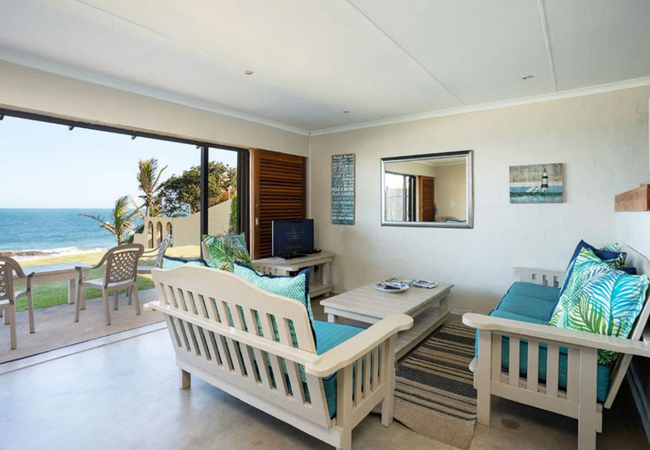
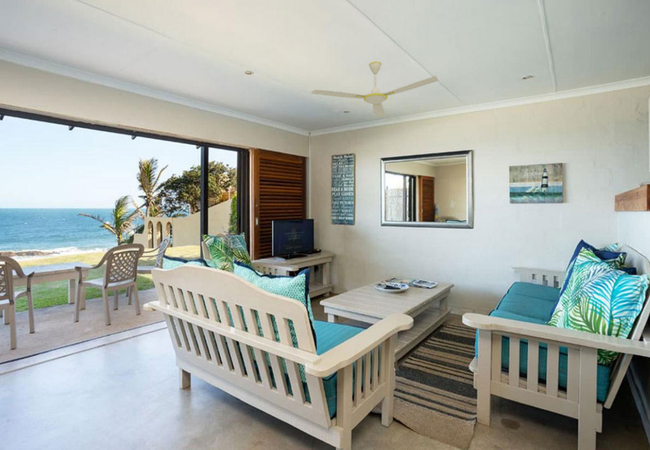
+ ceiling fan (372, 89)
